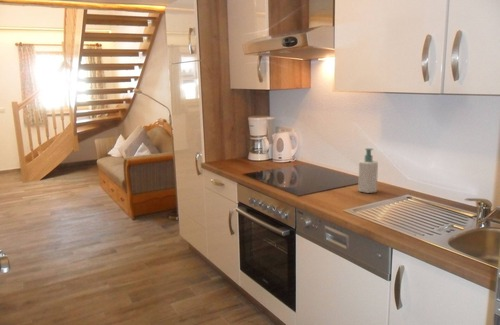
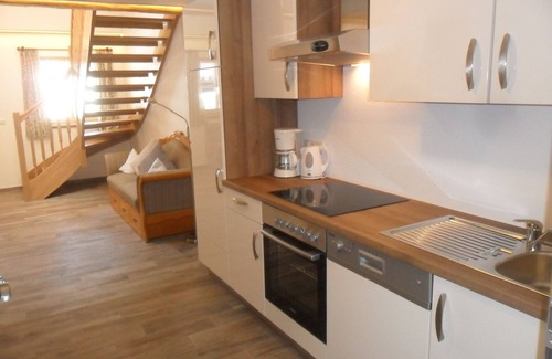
- soap bottle (368, 169)
